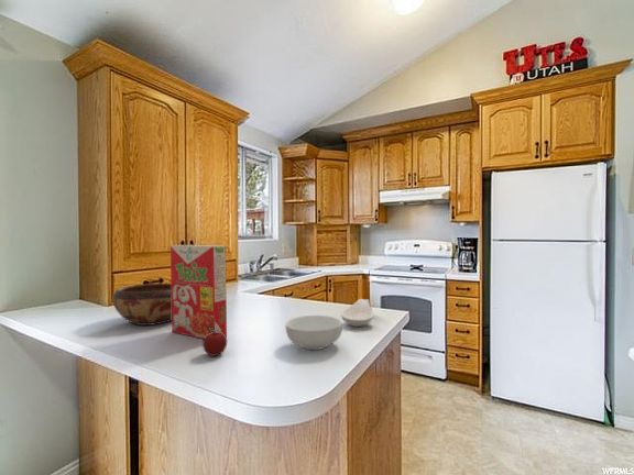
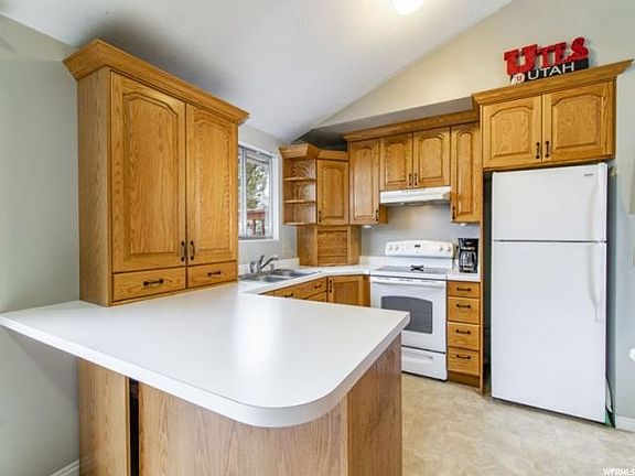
- decorative bowl (154, 302)
- cereal box (197, 289)
- apple (215, 340)
- cereal bowl (314, 333)
- spoon rest (360, 310)
